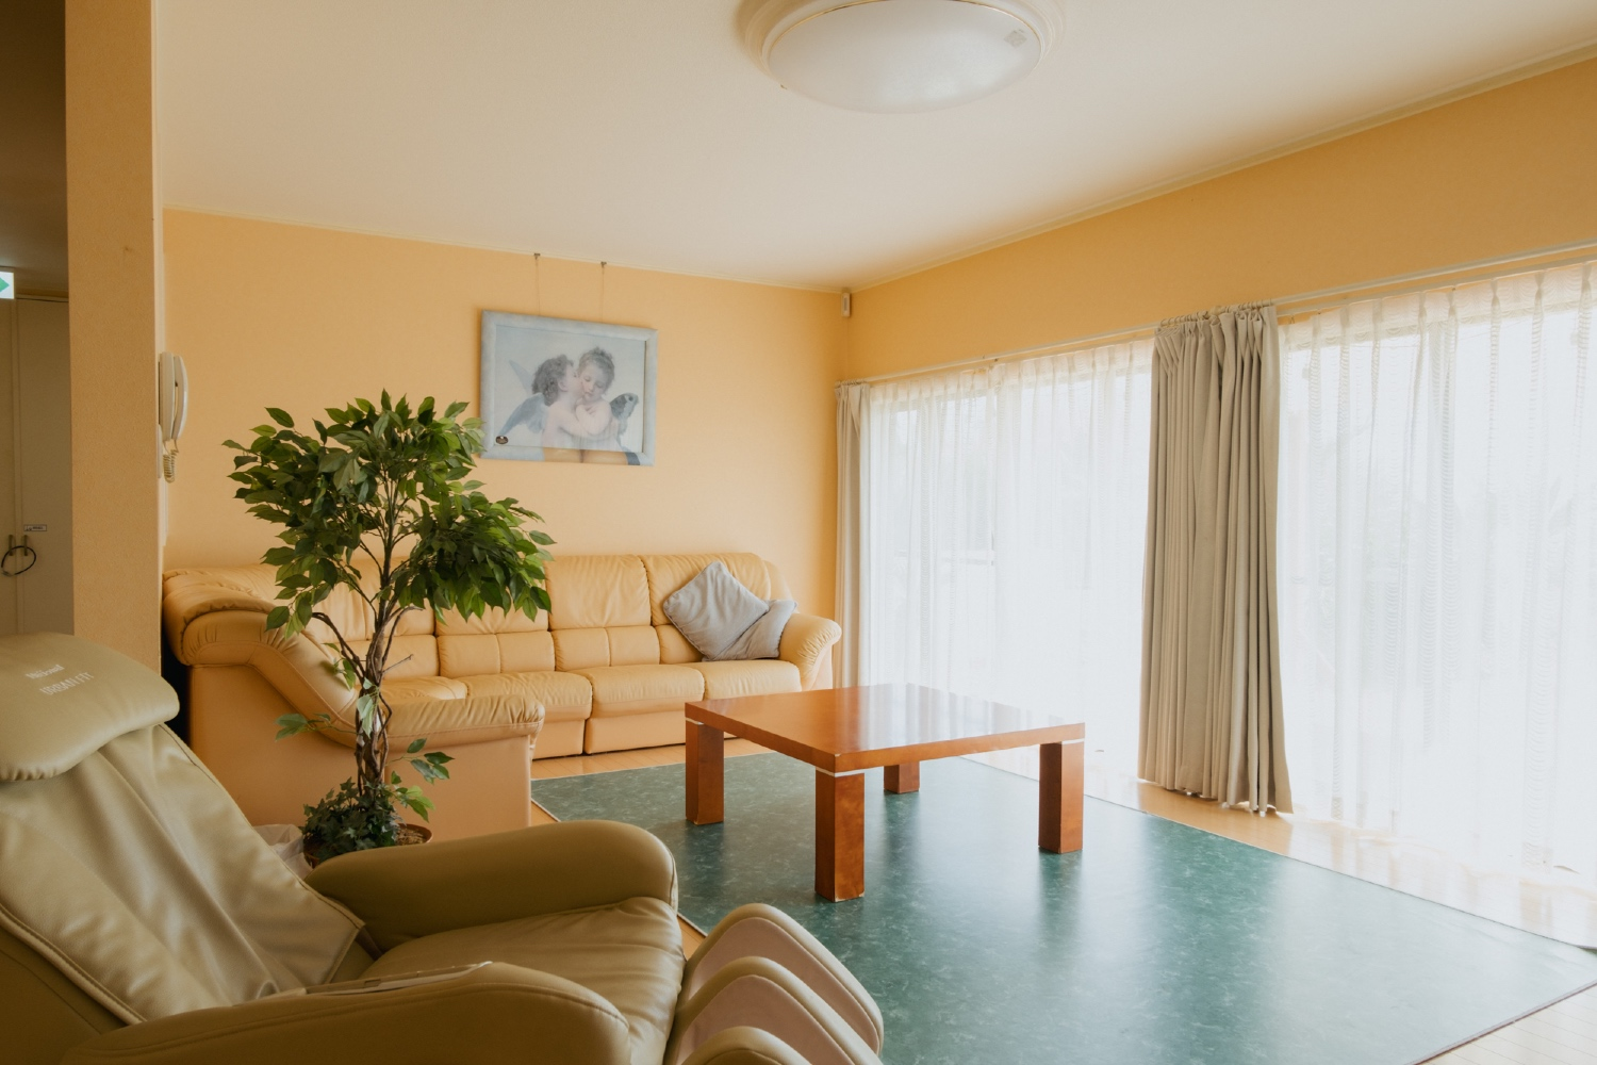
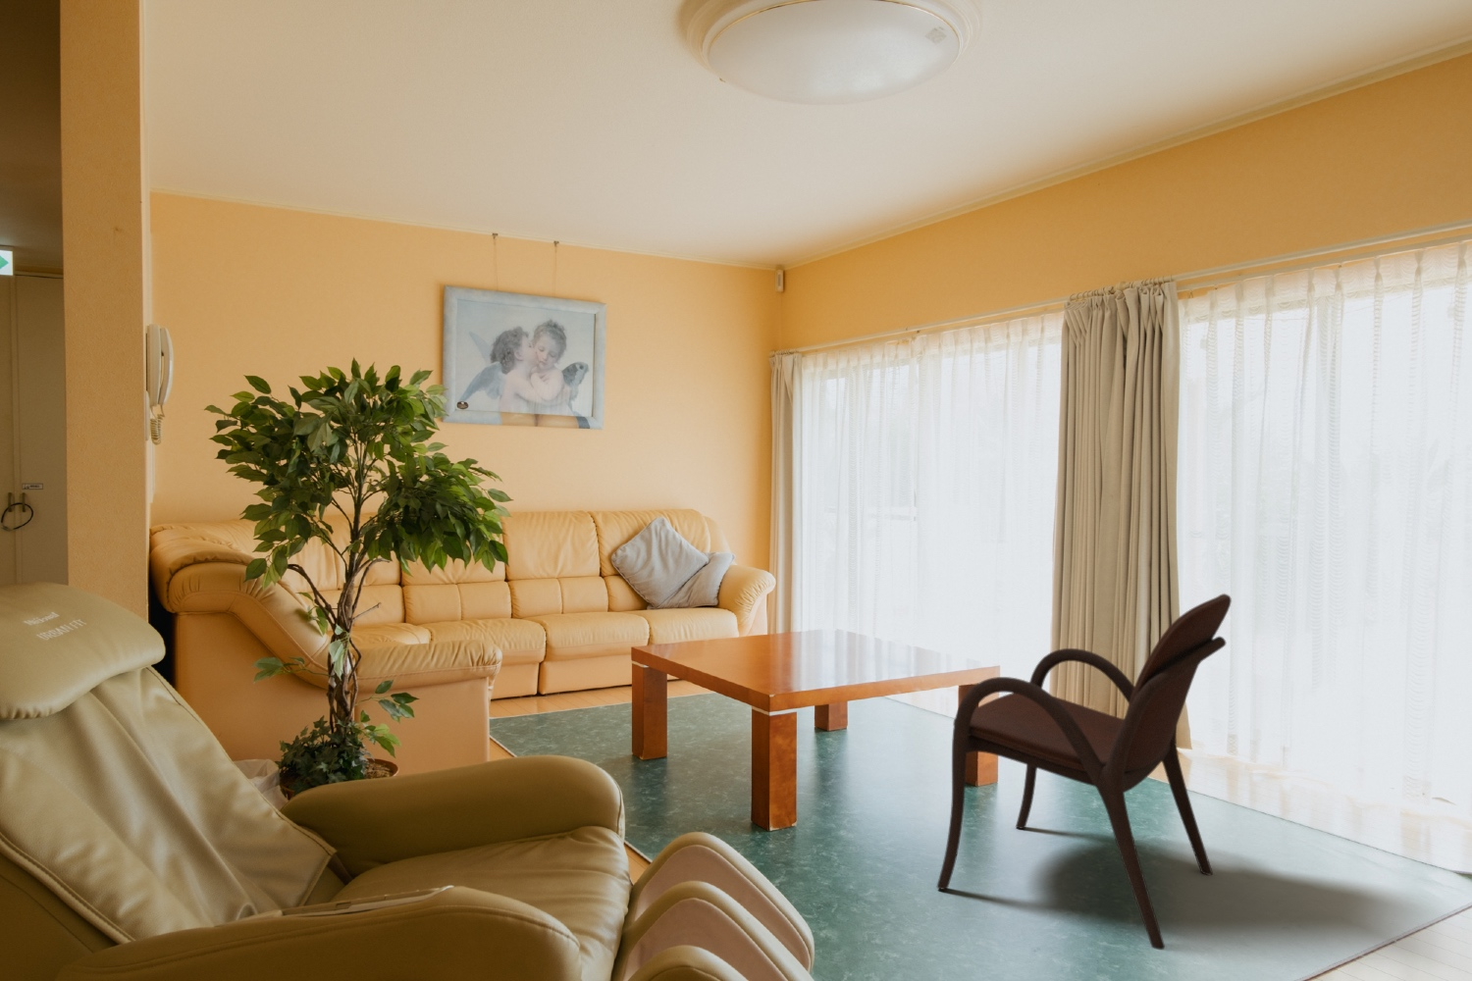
+ armchair (1088, 732)
